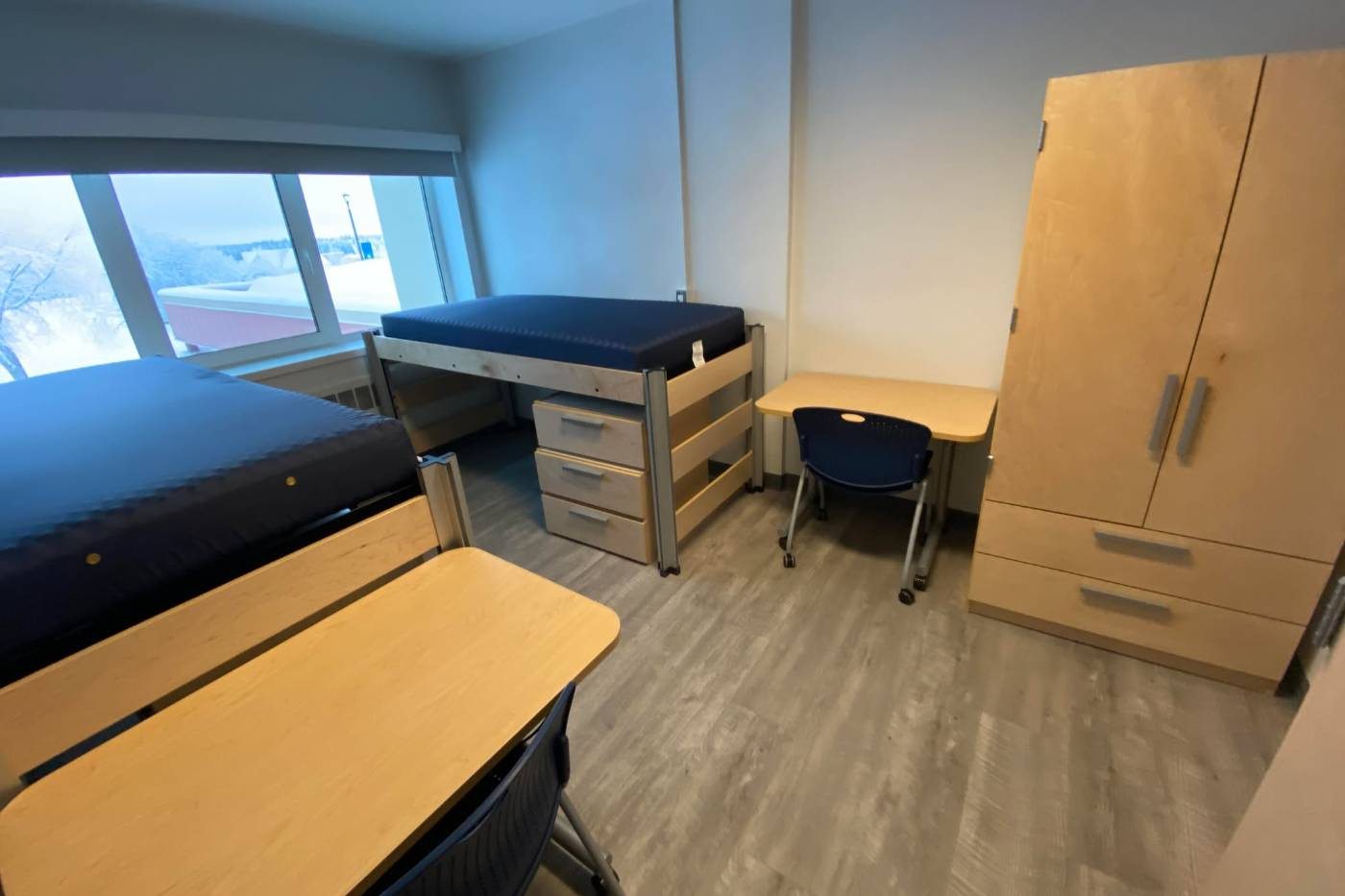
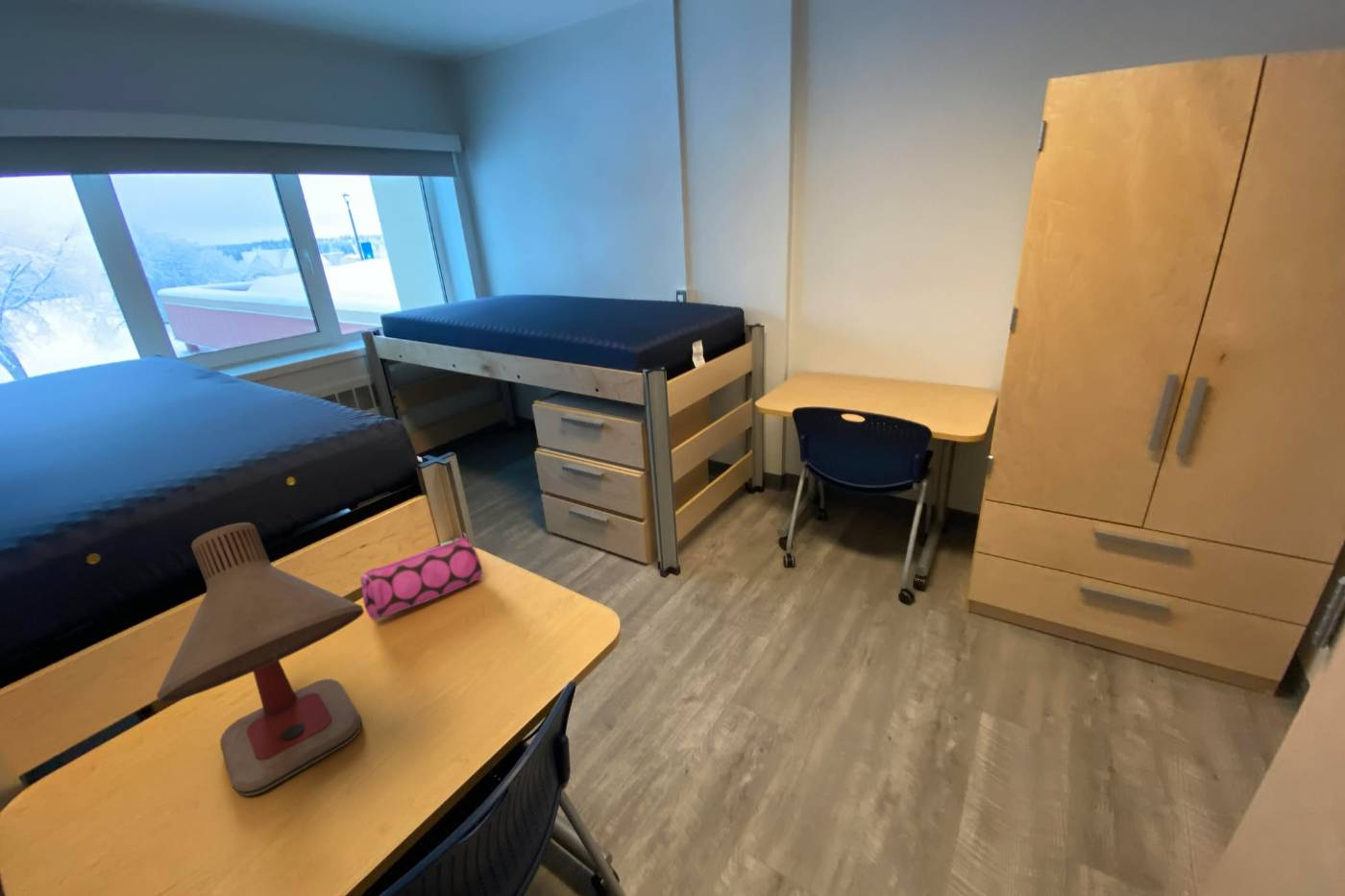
+ desk lamp (267, 657)
+ pencil case (421, 574)
